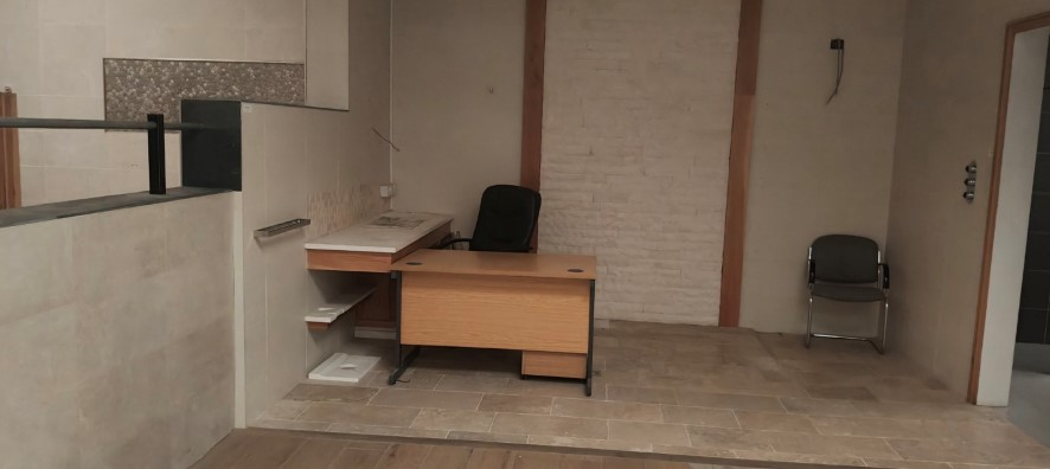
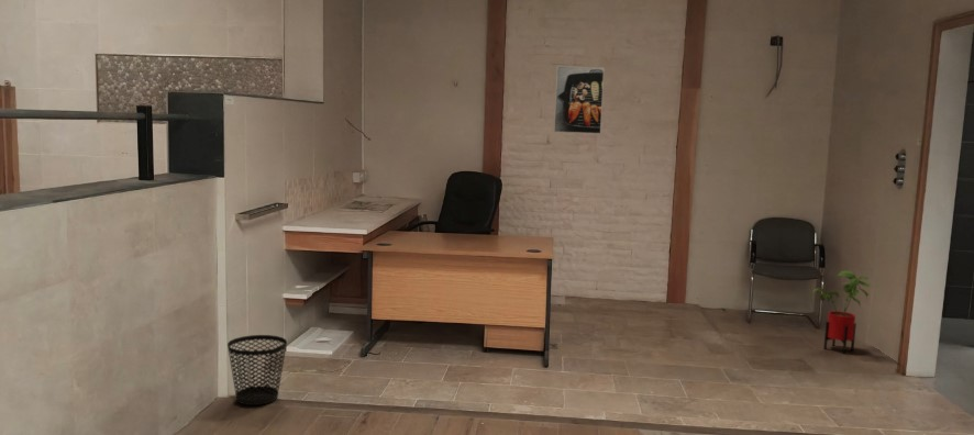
+ wastebasket (257, 370)
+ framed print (578, 100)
+ house plant (841, 312)
